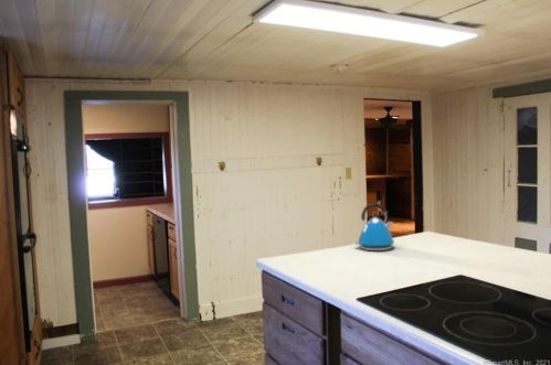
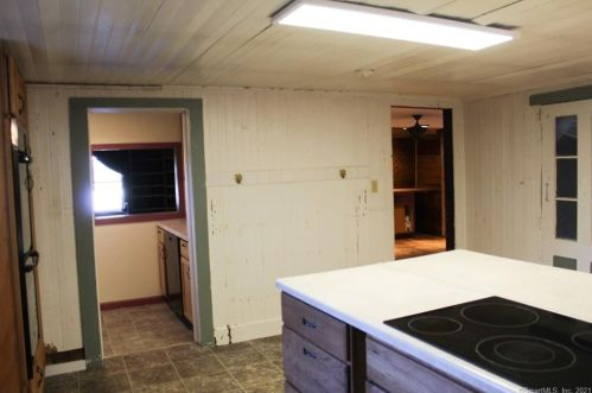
- kettle (373, 225)
